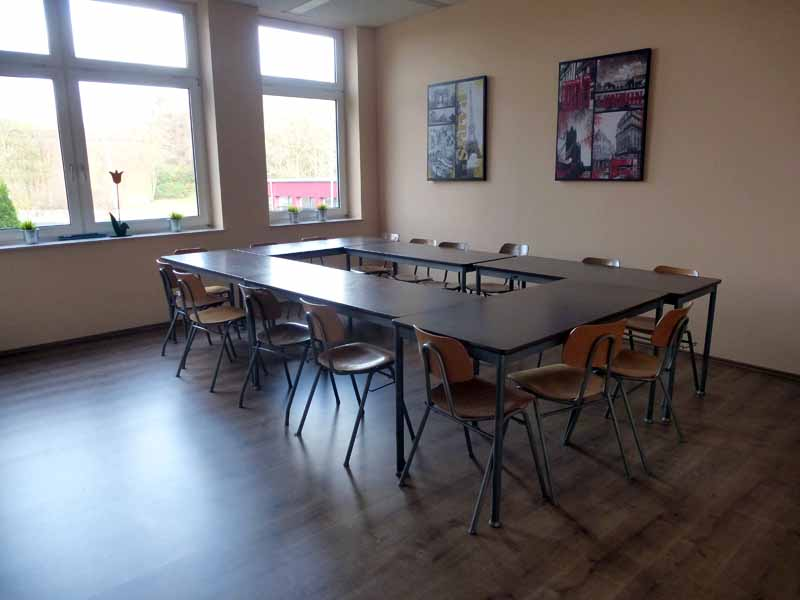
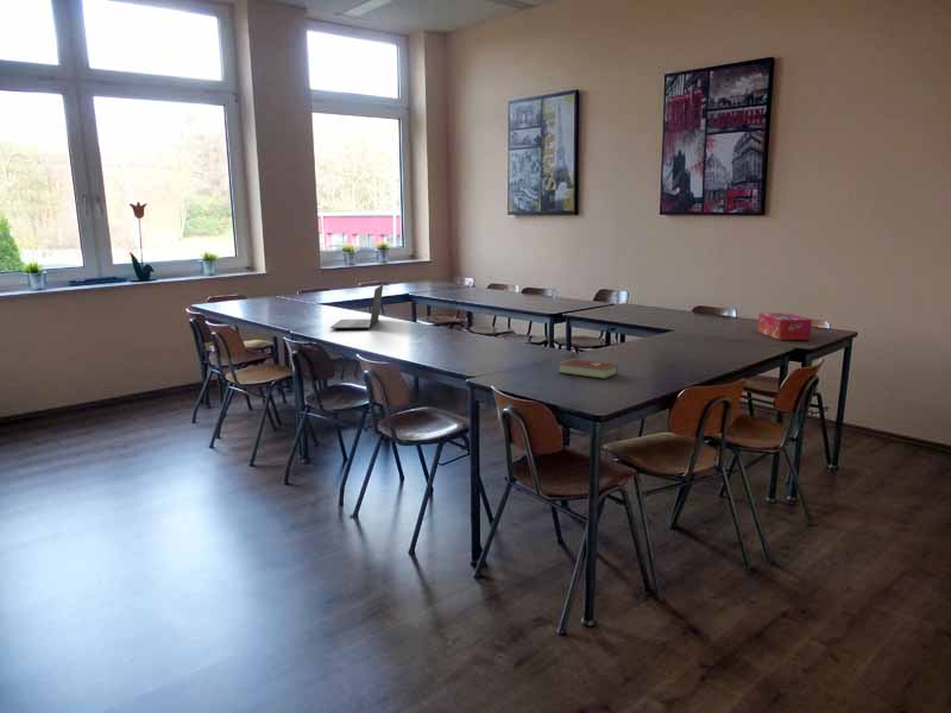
+ laptop (357, 320)
+ hardcover book (587, 367)
+ tissue box (783, 326)
